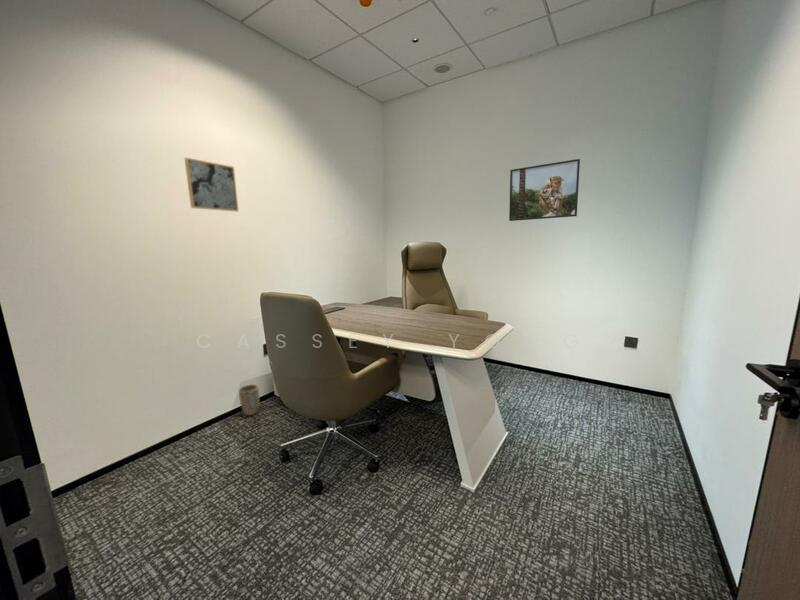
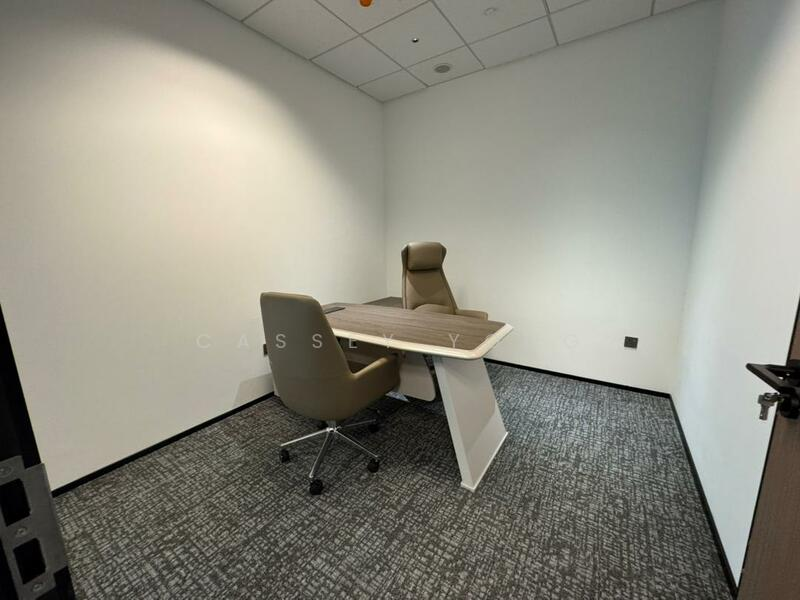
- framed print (542, 192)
- wall art (213, 186)
- plant pot (249, 400)
